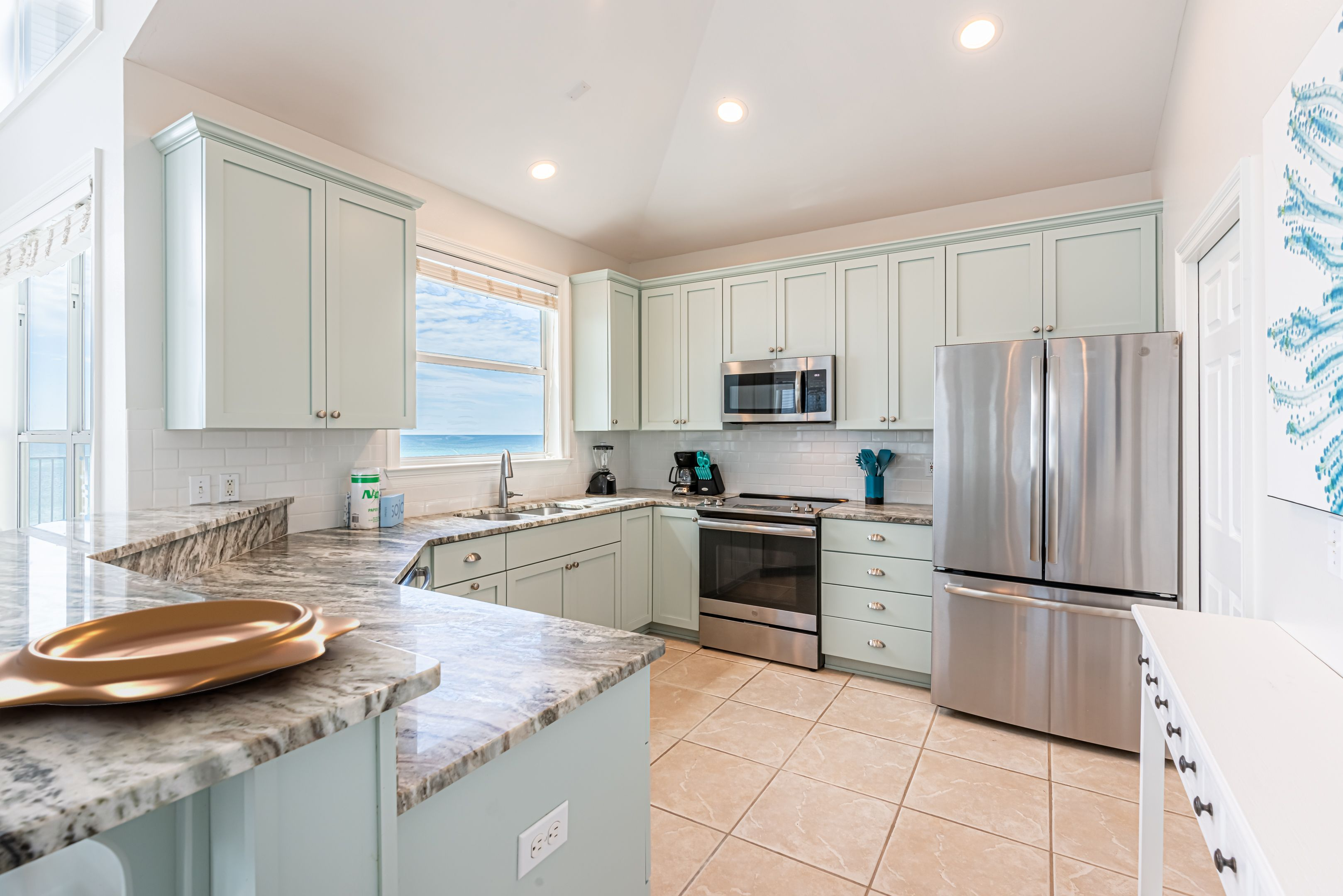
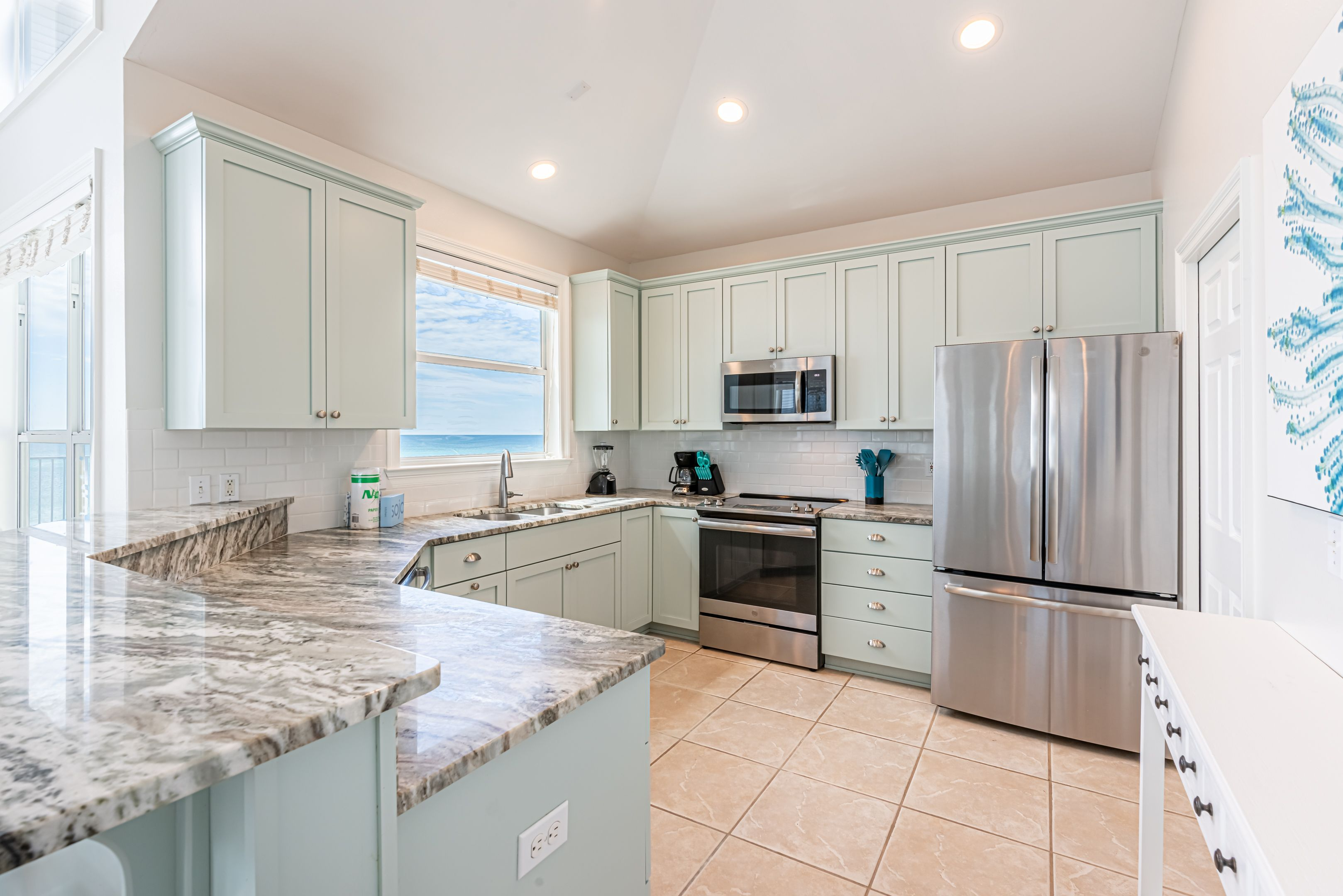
- decorative bowl (179, 643)
